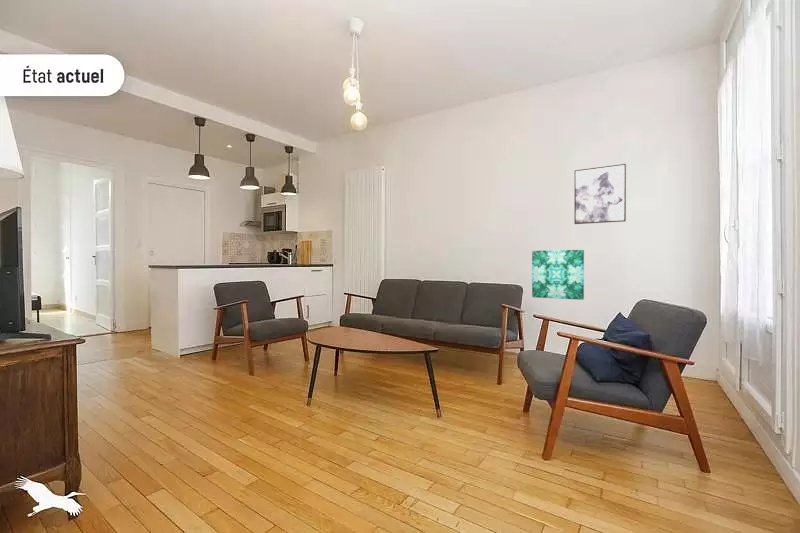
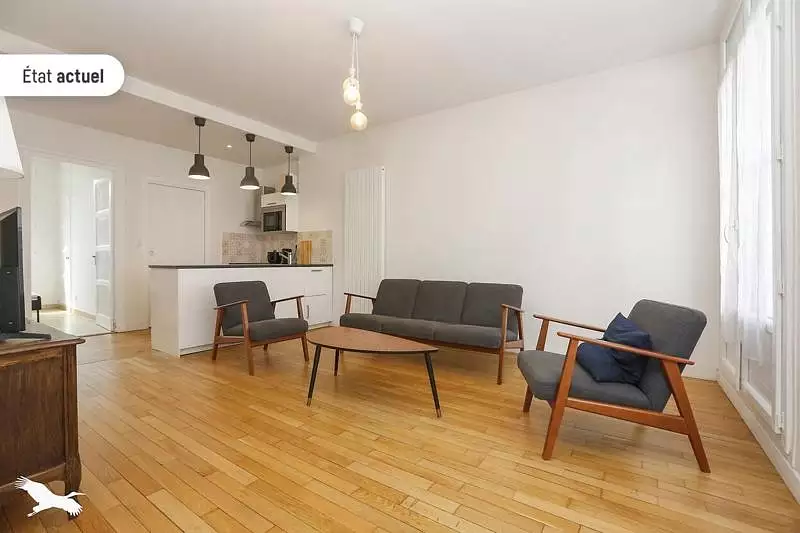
- wall art (599, 195)
- wall art (557, 274)
